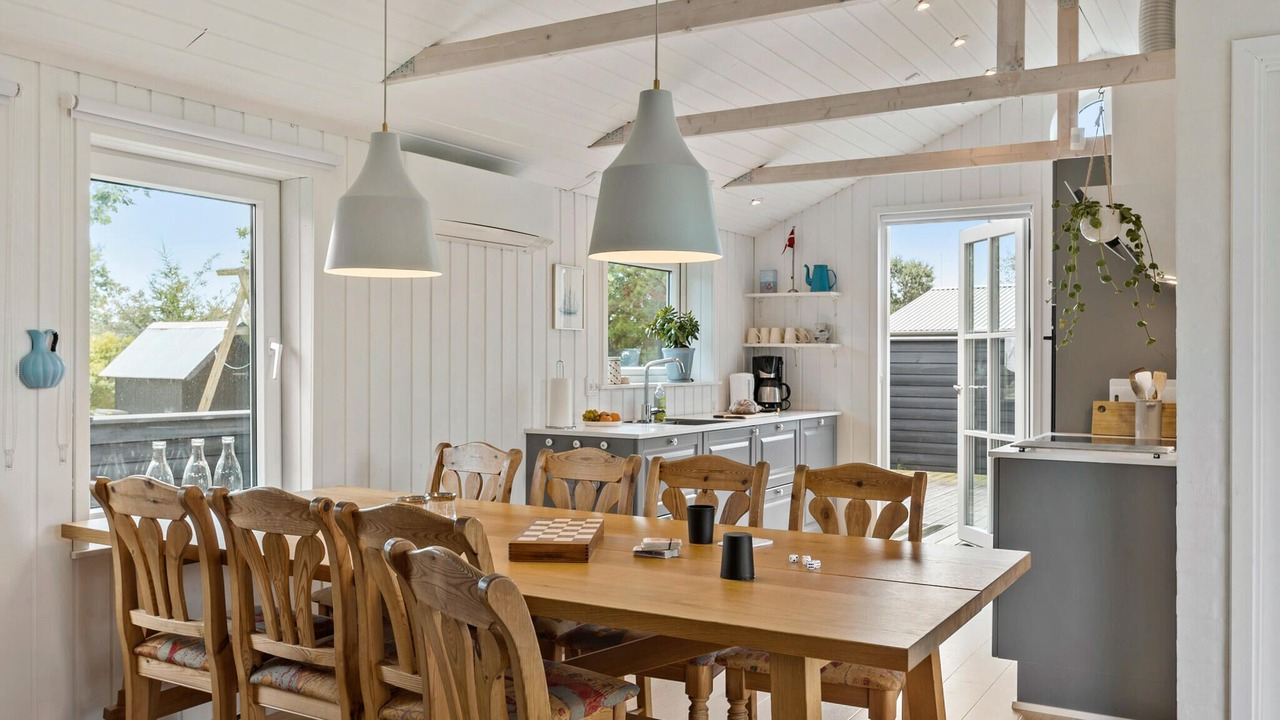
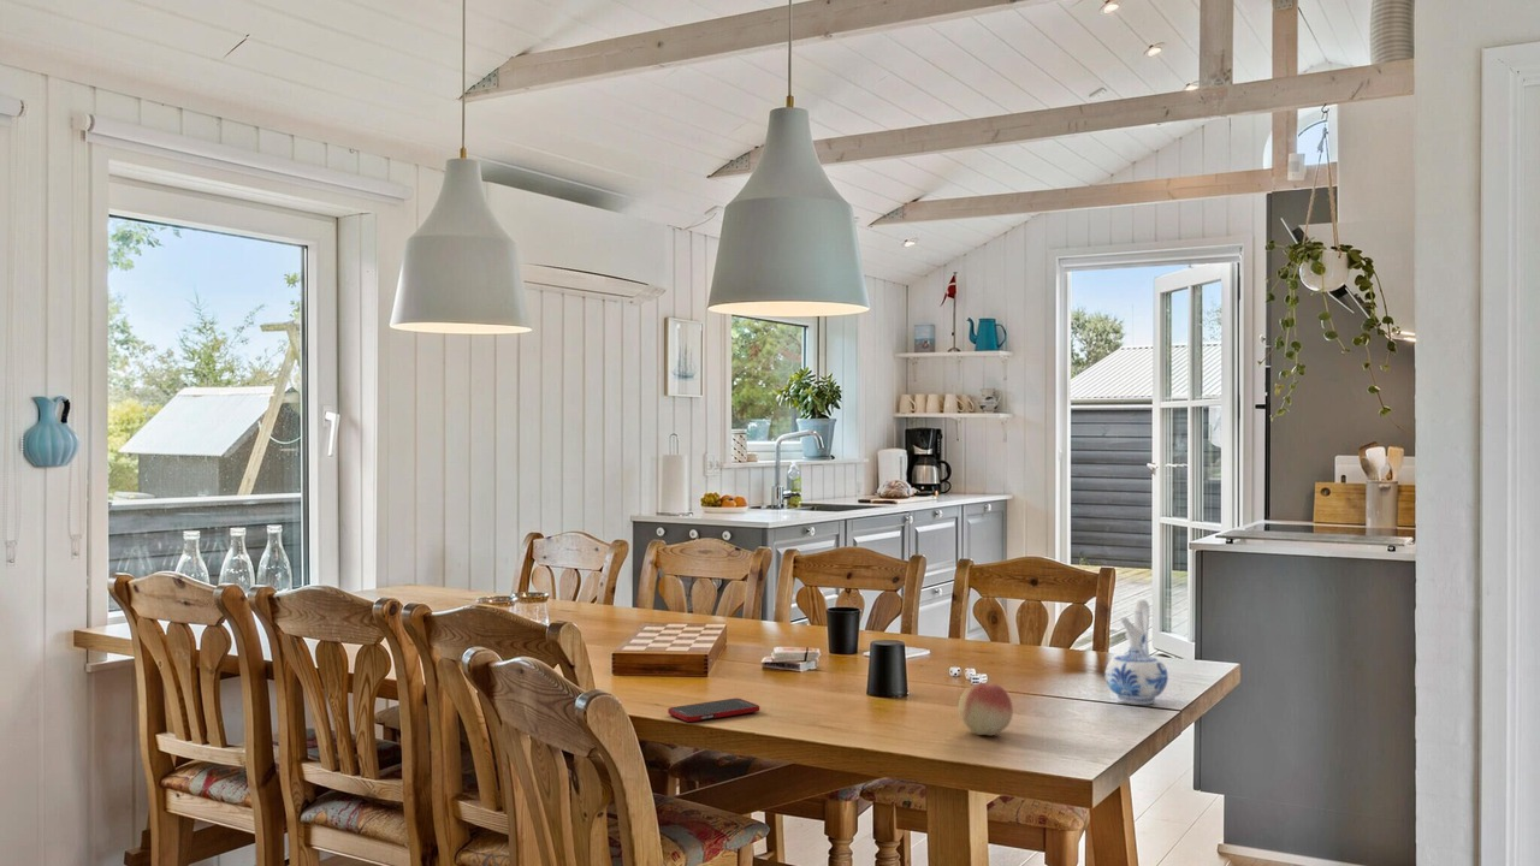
+ ceramic pitcher (1136, 651)
+ fruit (983, 708)
+ cell phone (713, 710)
